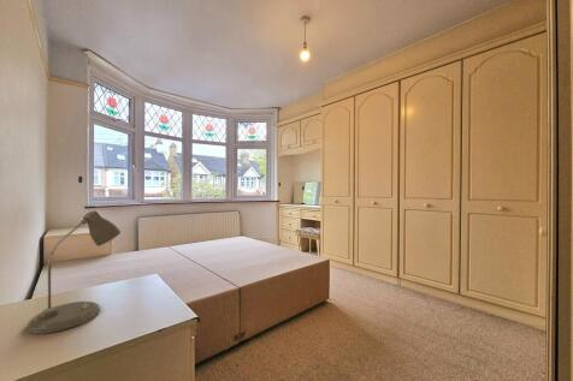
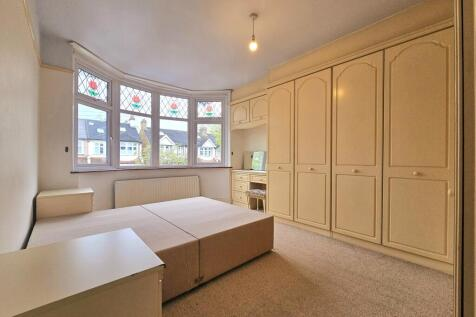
- desk lamp (52, 255)
